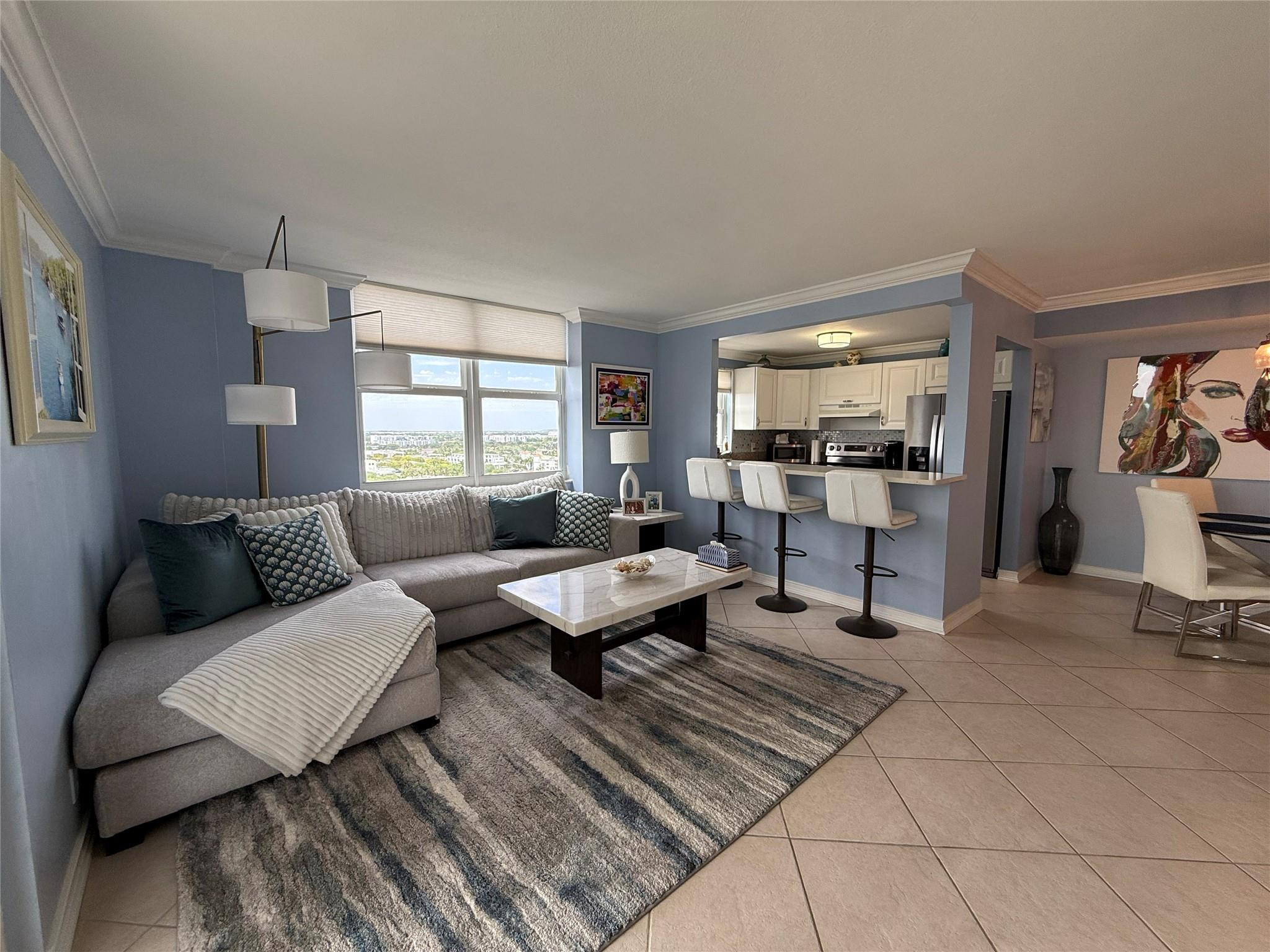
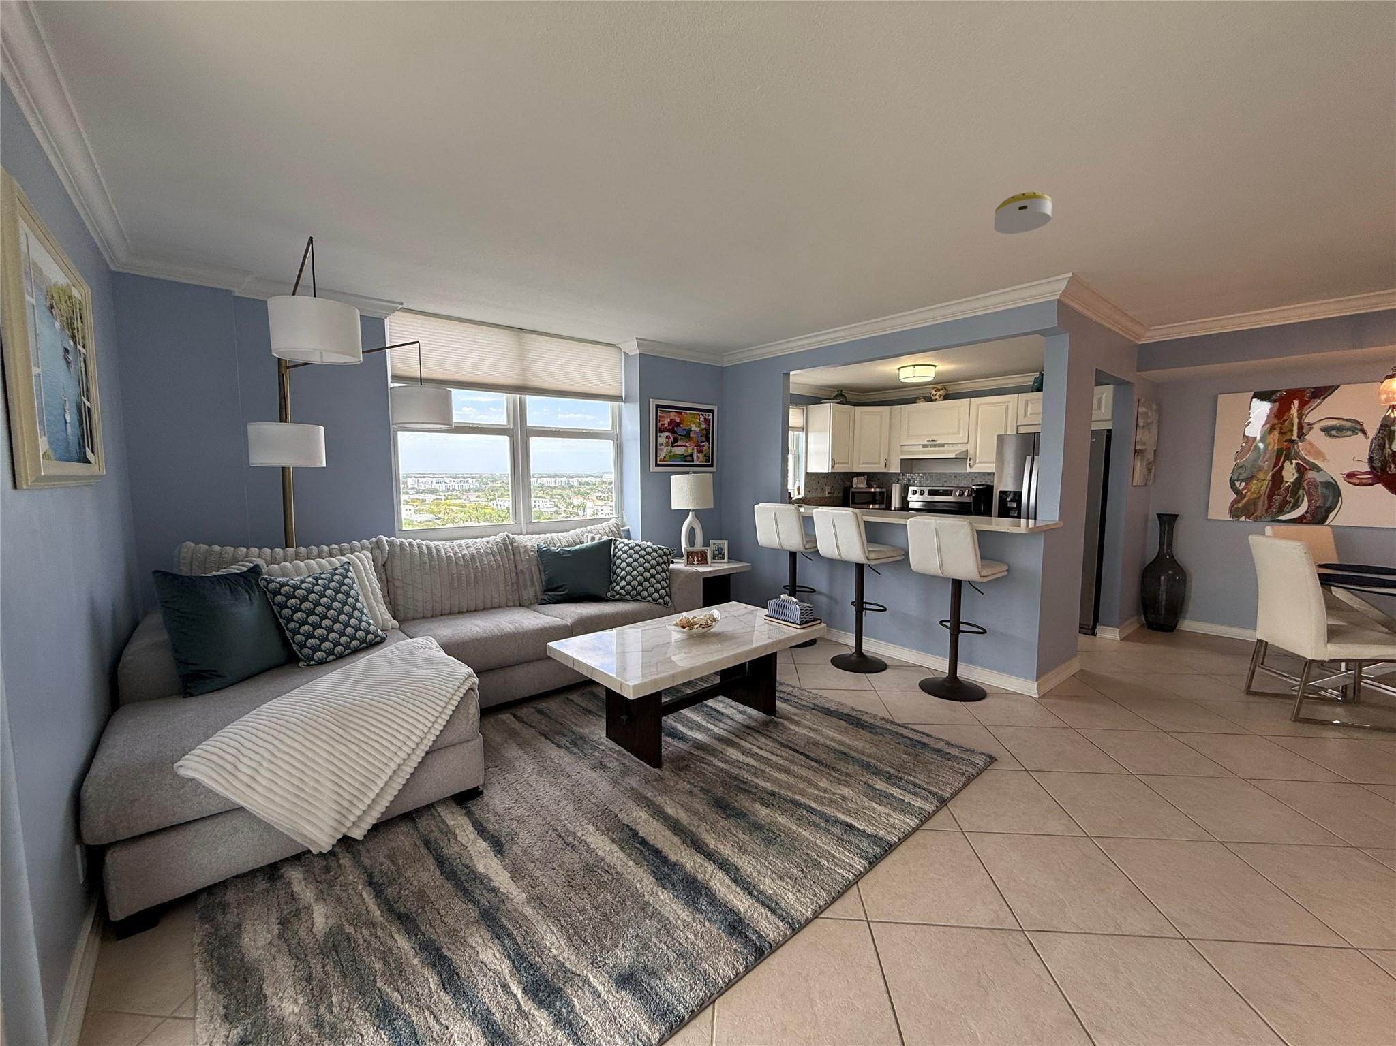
+ smoke detector (1022, 212)
